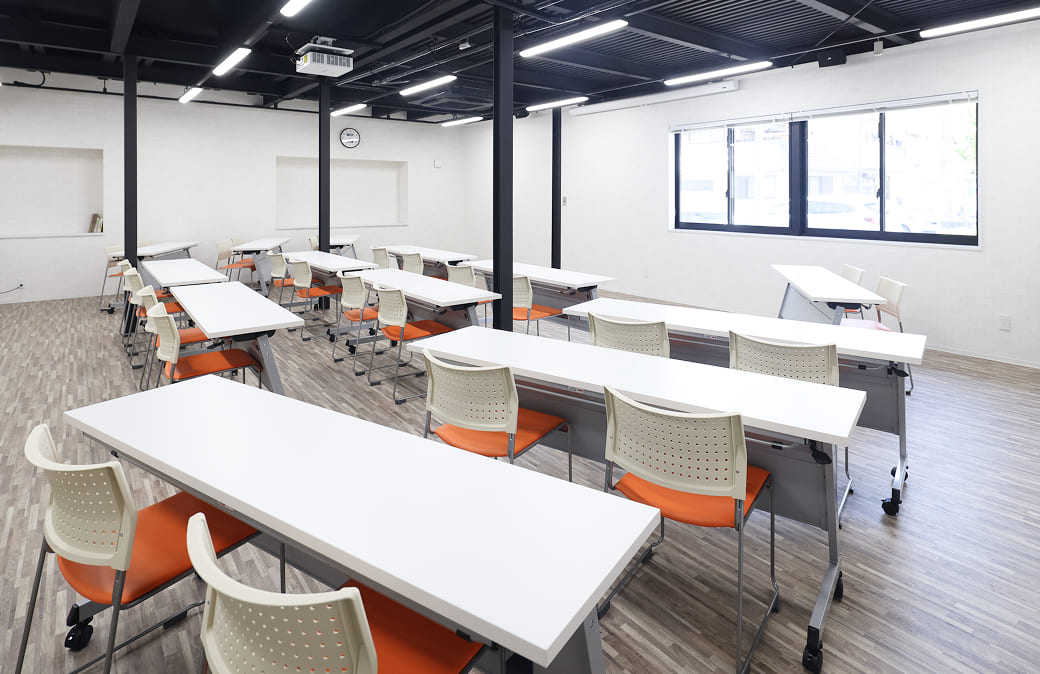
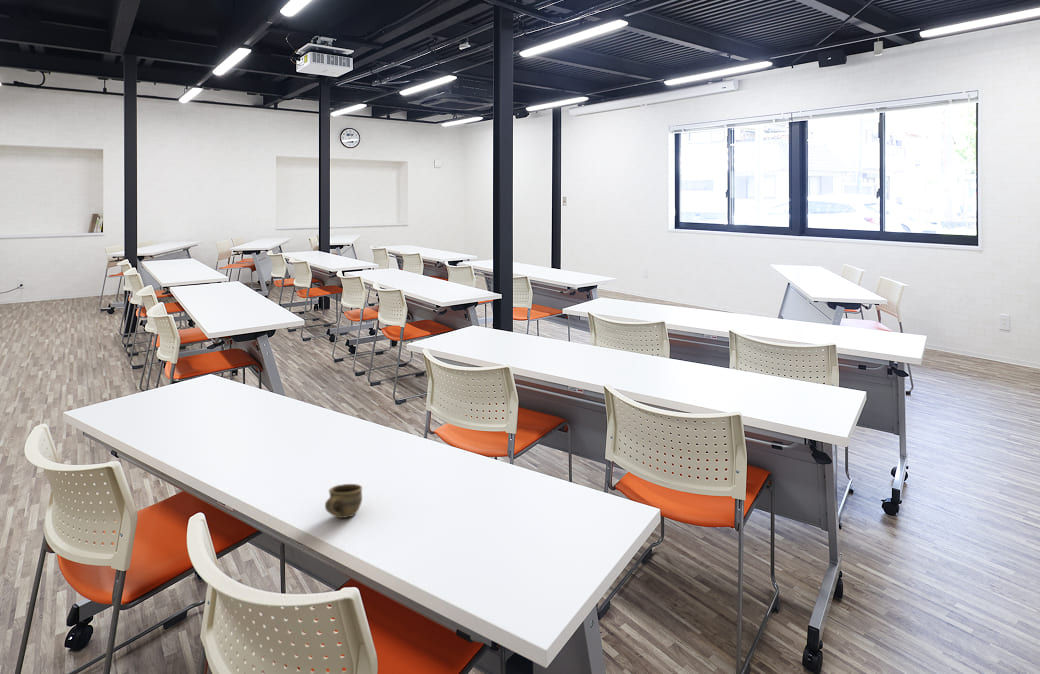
+ cup (341, 503)
